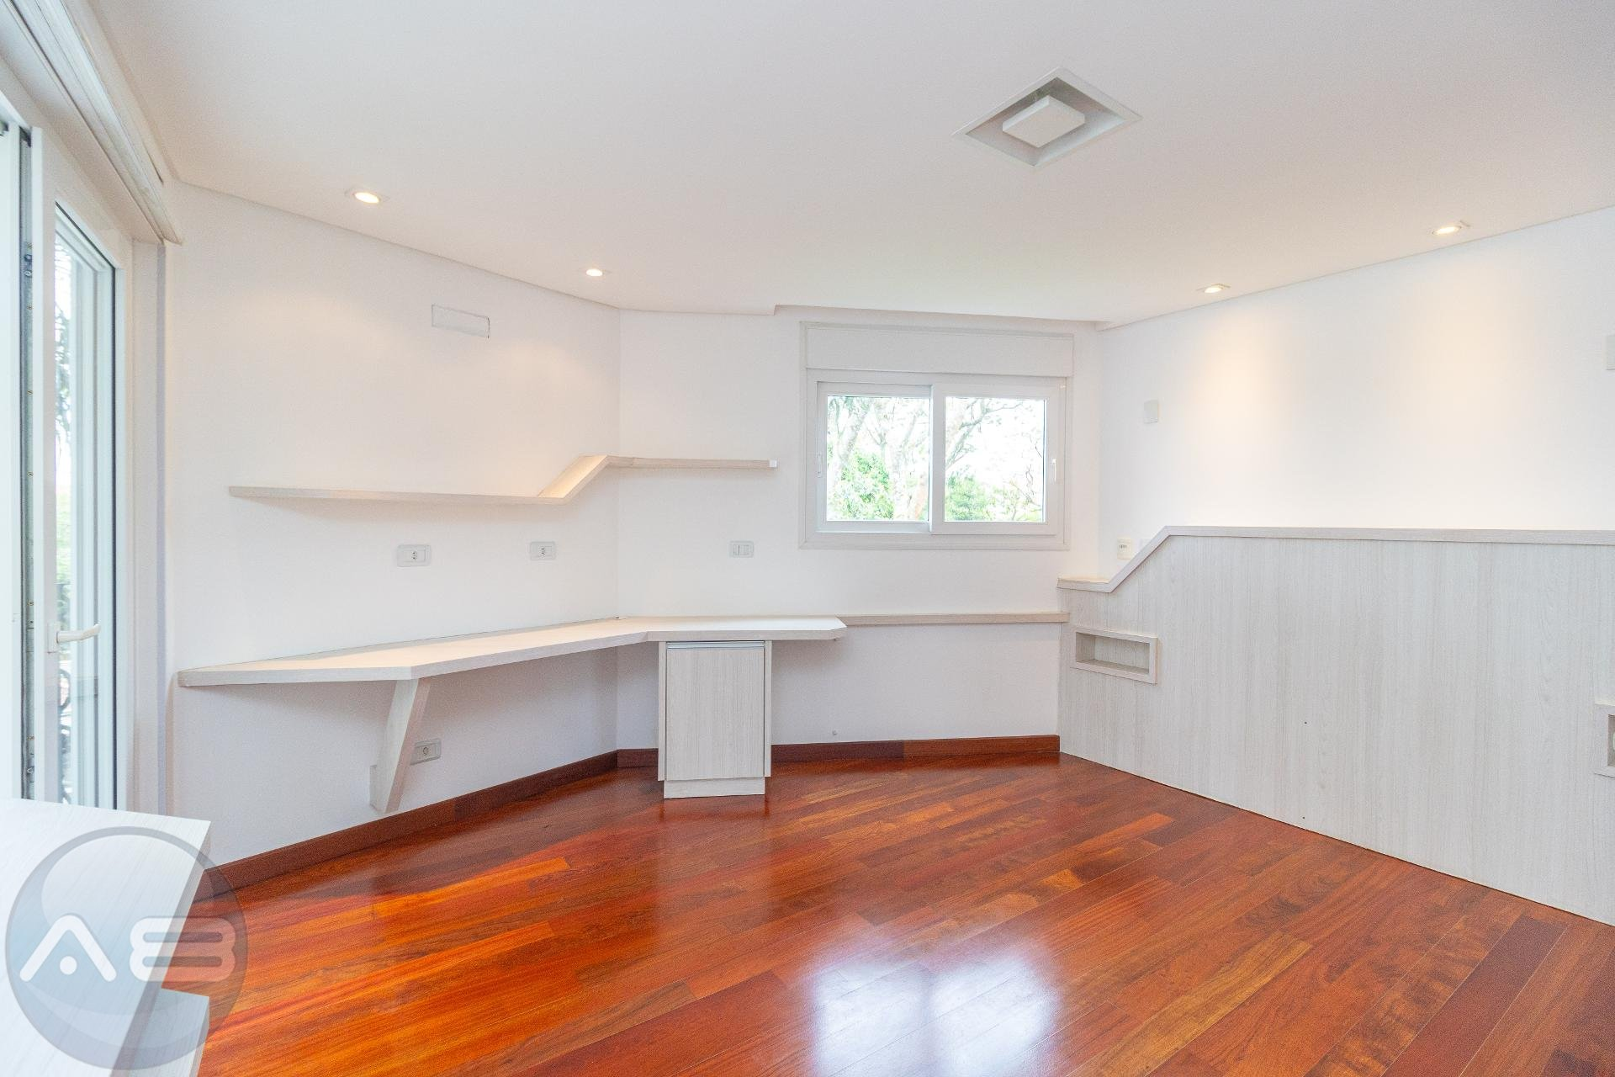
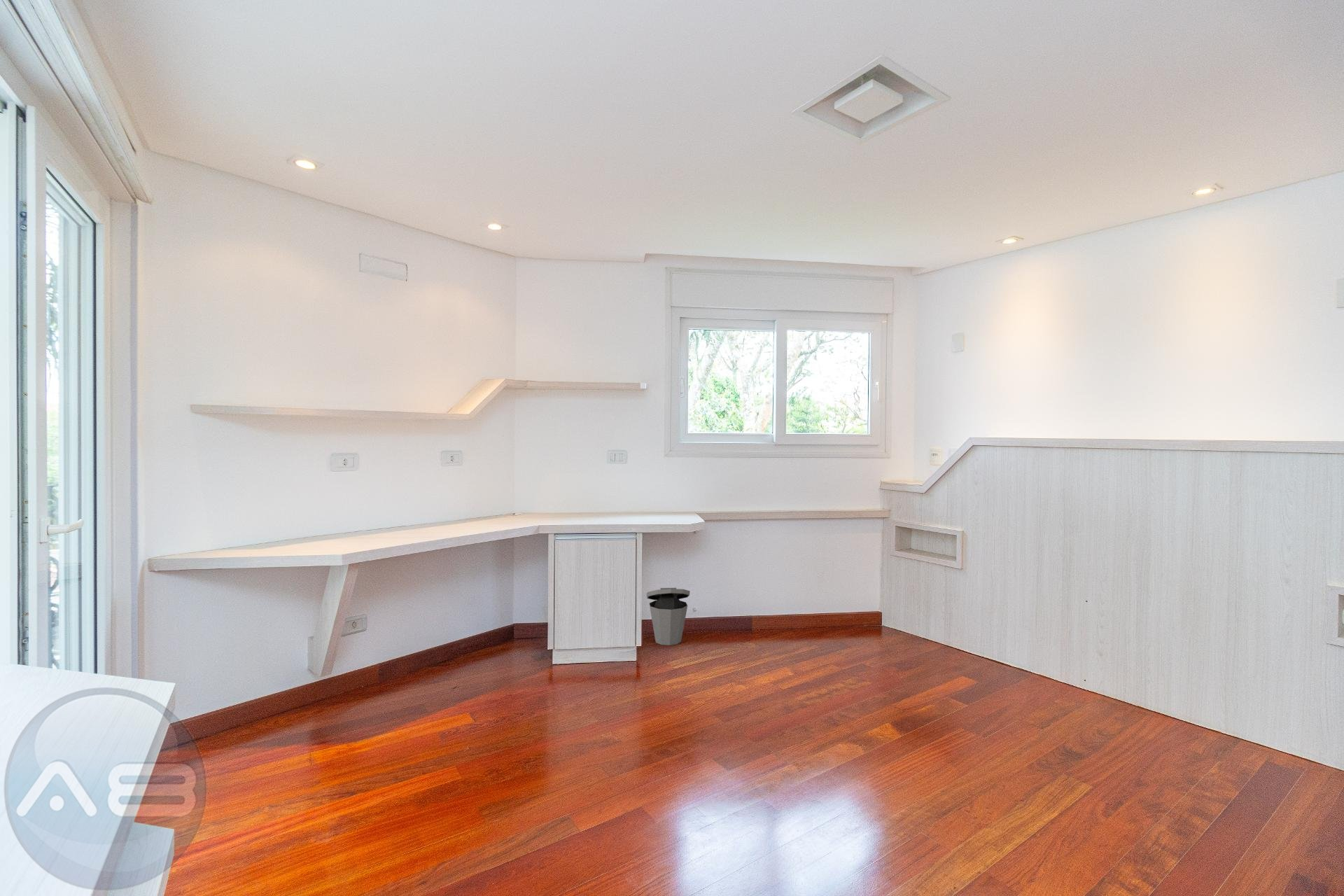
+ trash can (668, 612)
